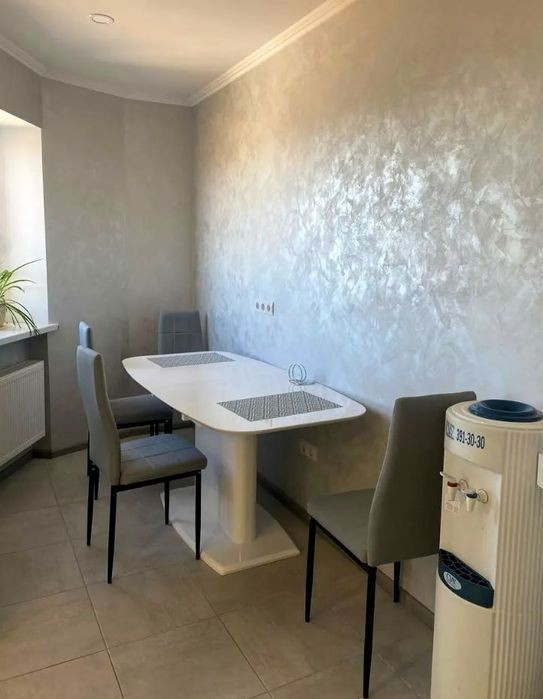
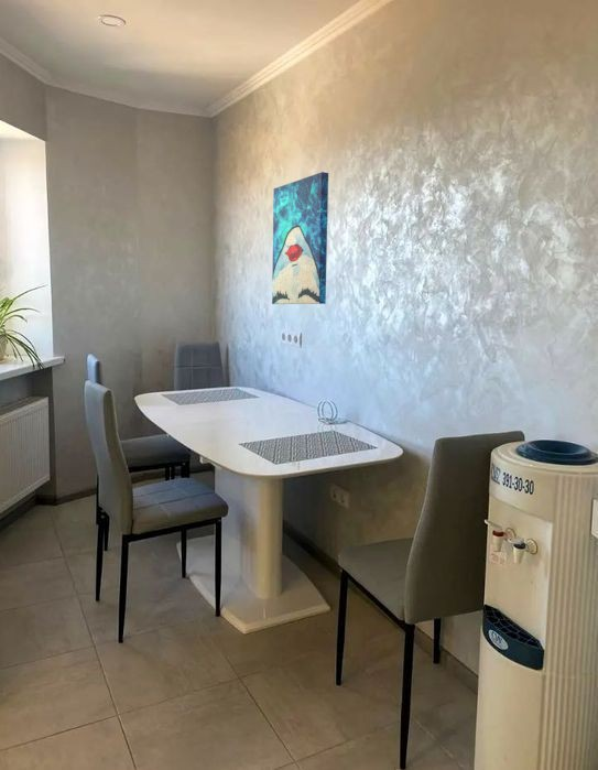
+ wall art (297, 242)
